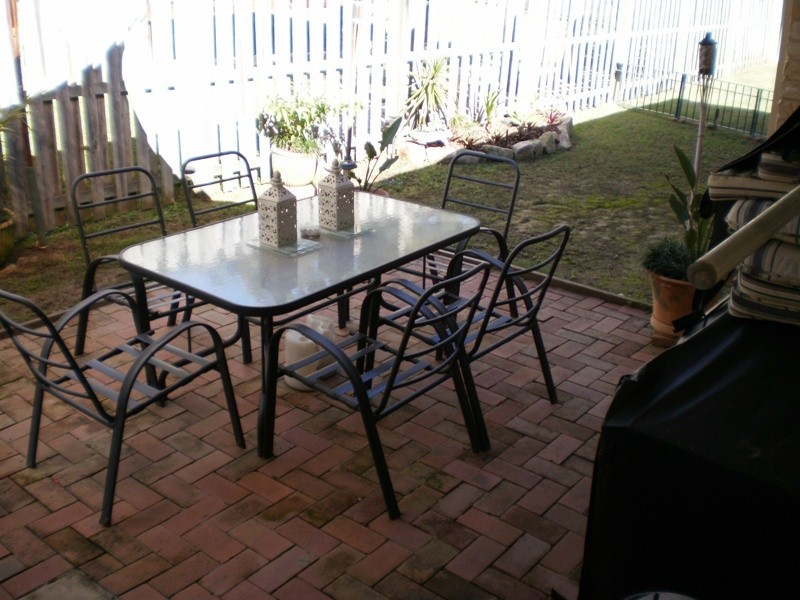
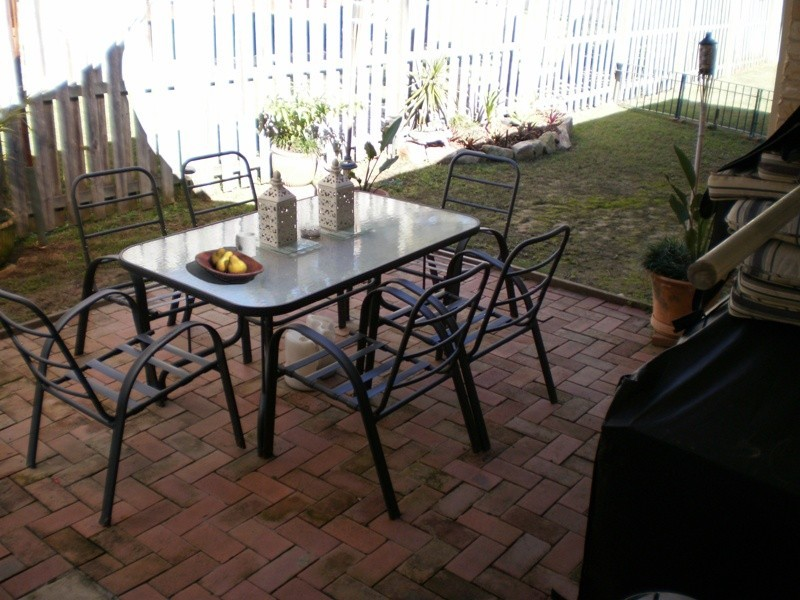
+ fruit bowl (229, 263)
+ mug (244, 243)
